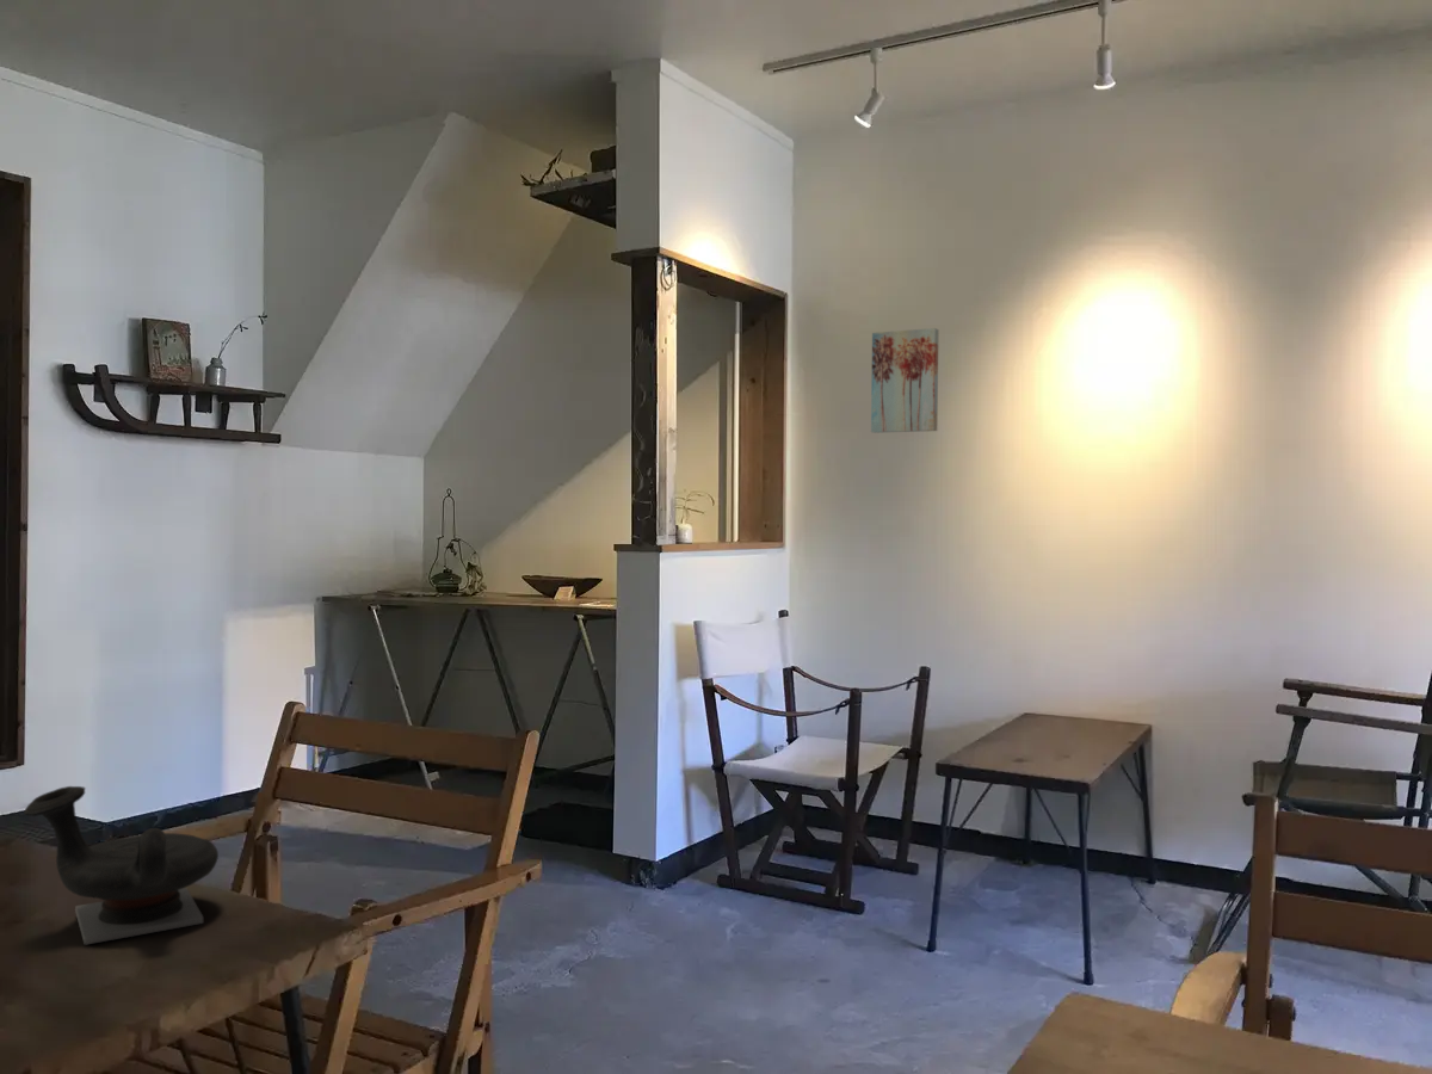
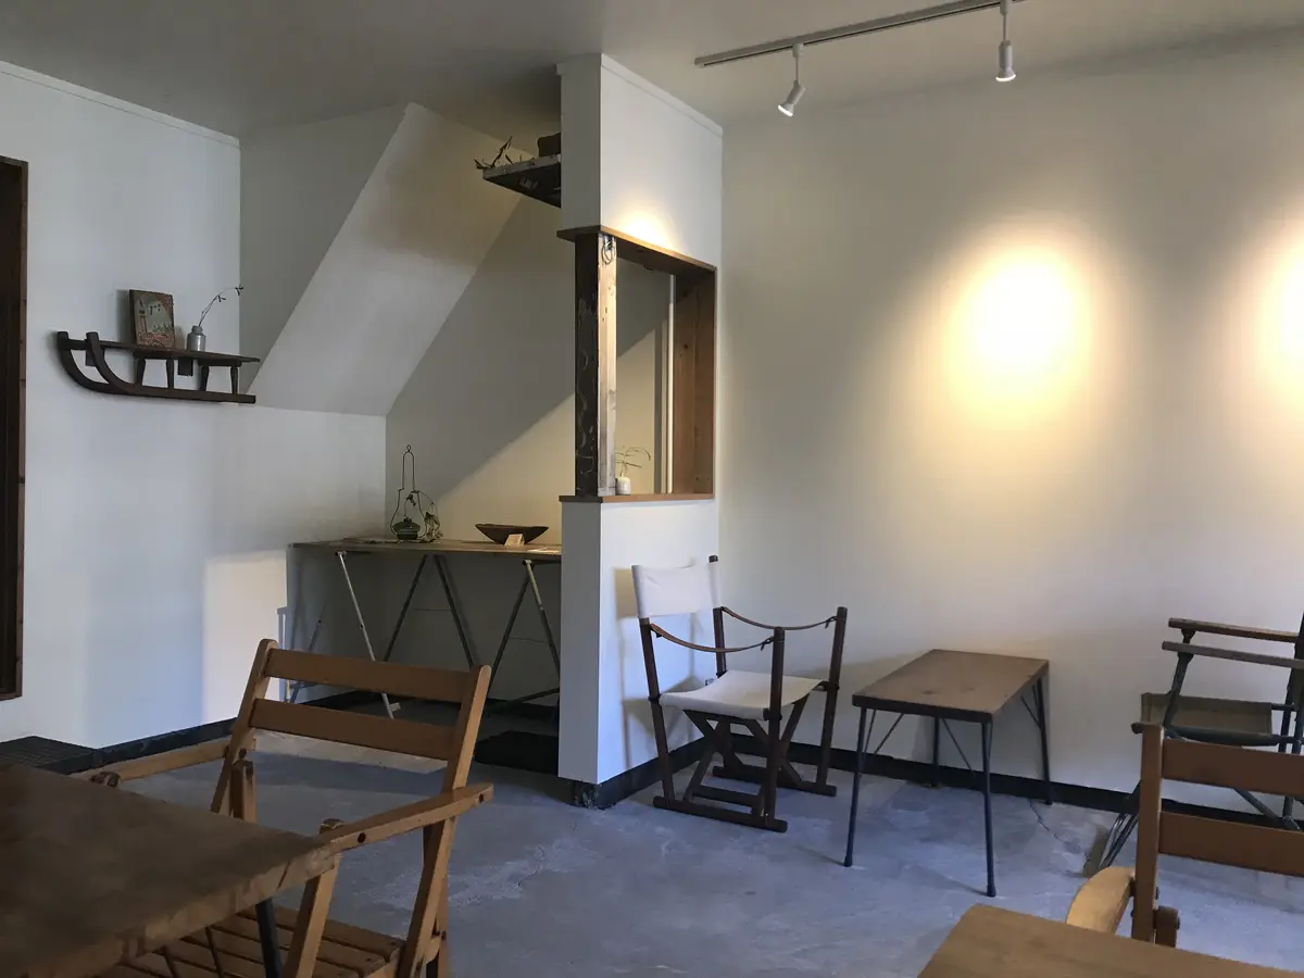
- teapot (126, 856)
- wall art (903, 381)
